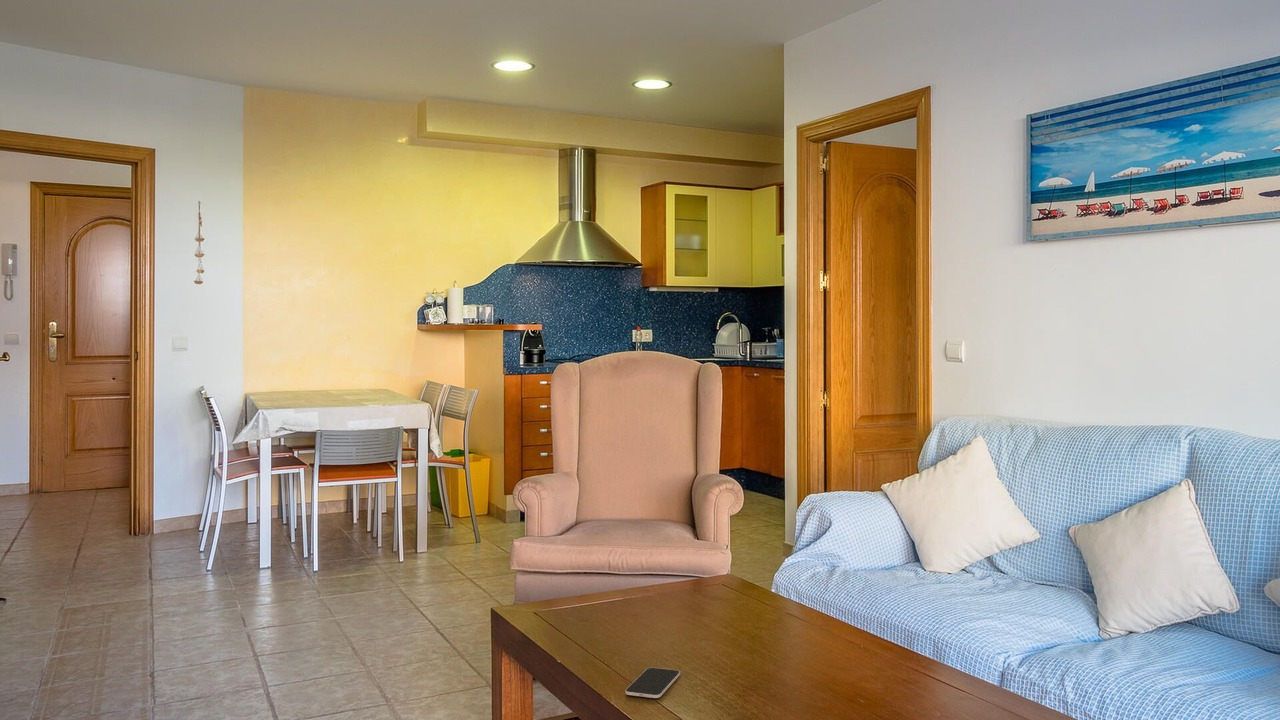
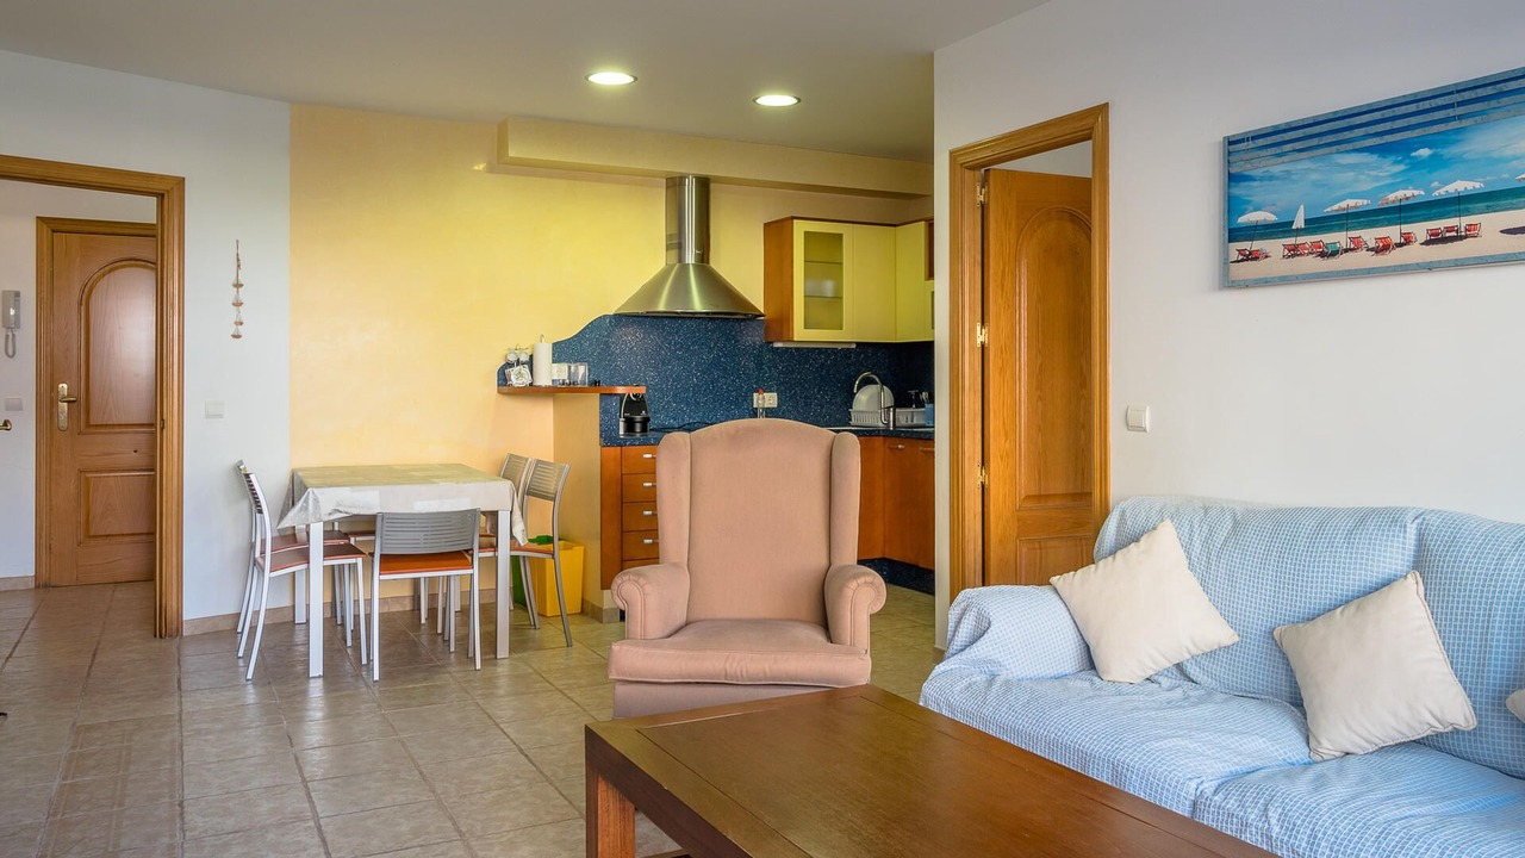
- smartphone (653, 682)
